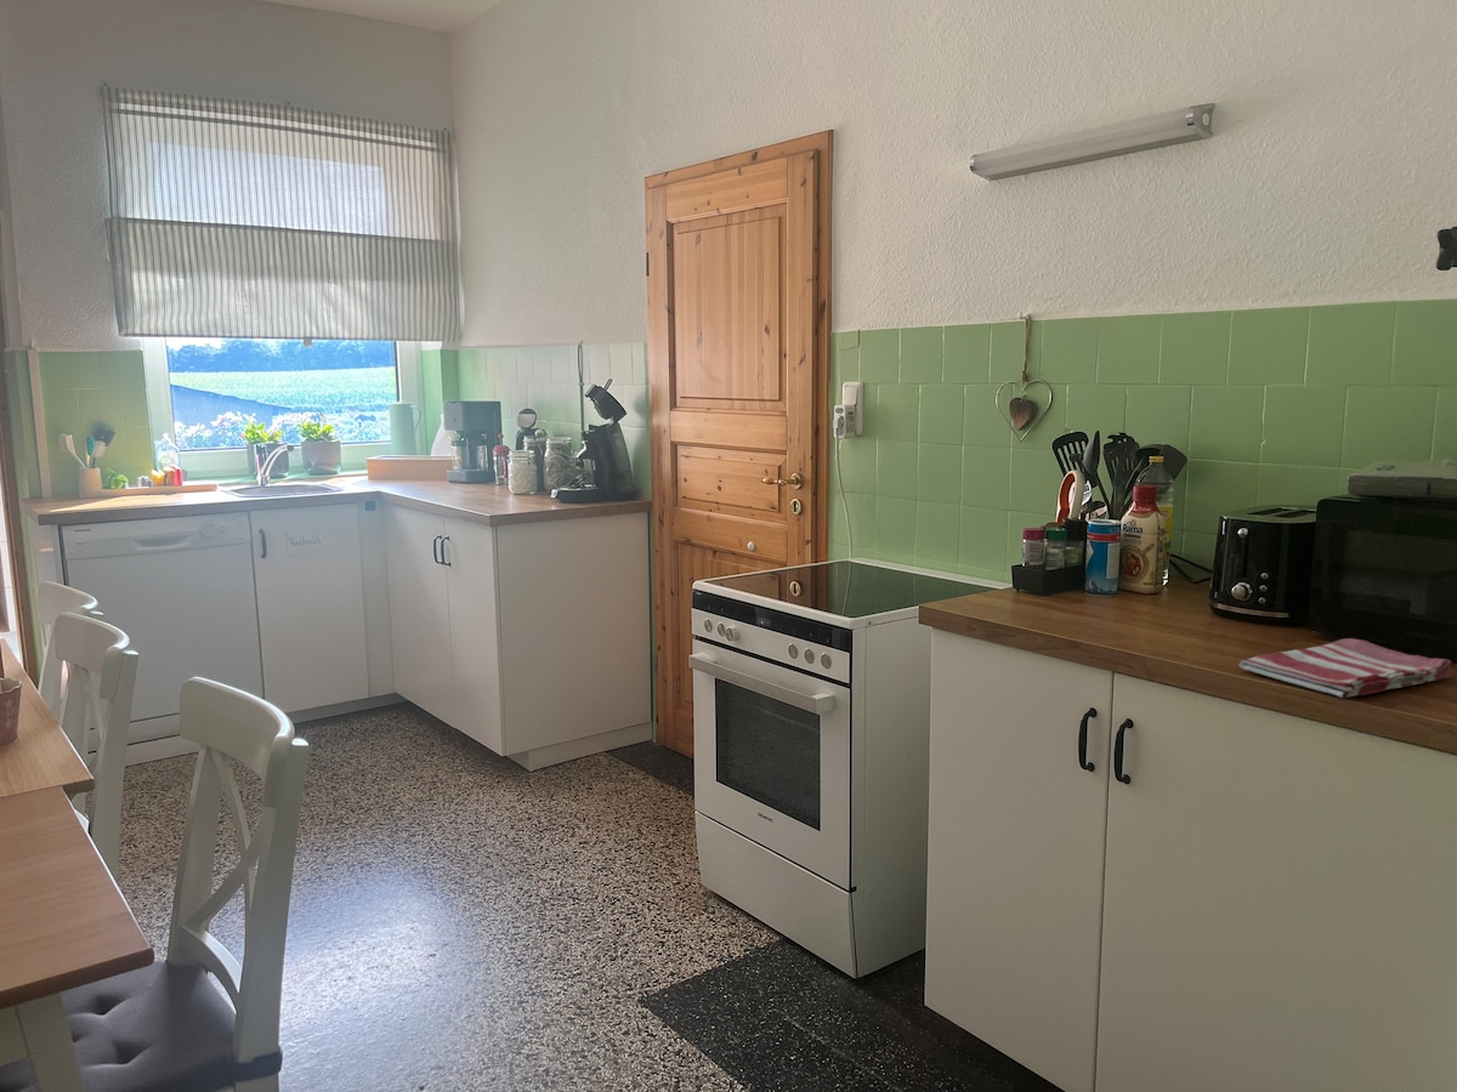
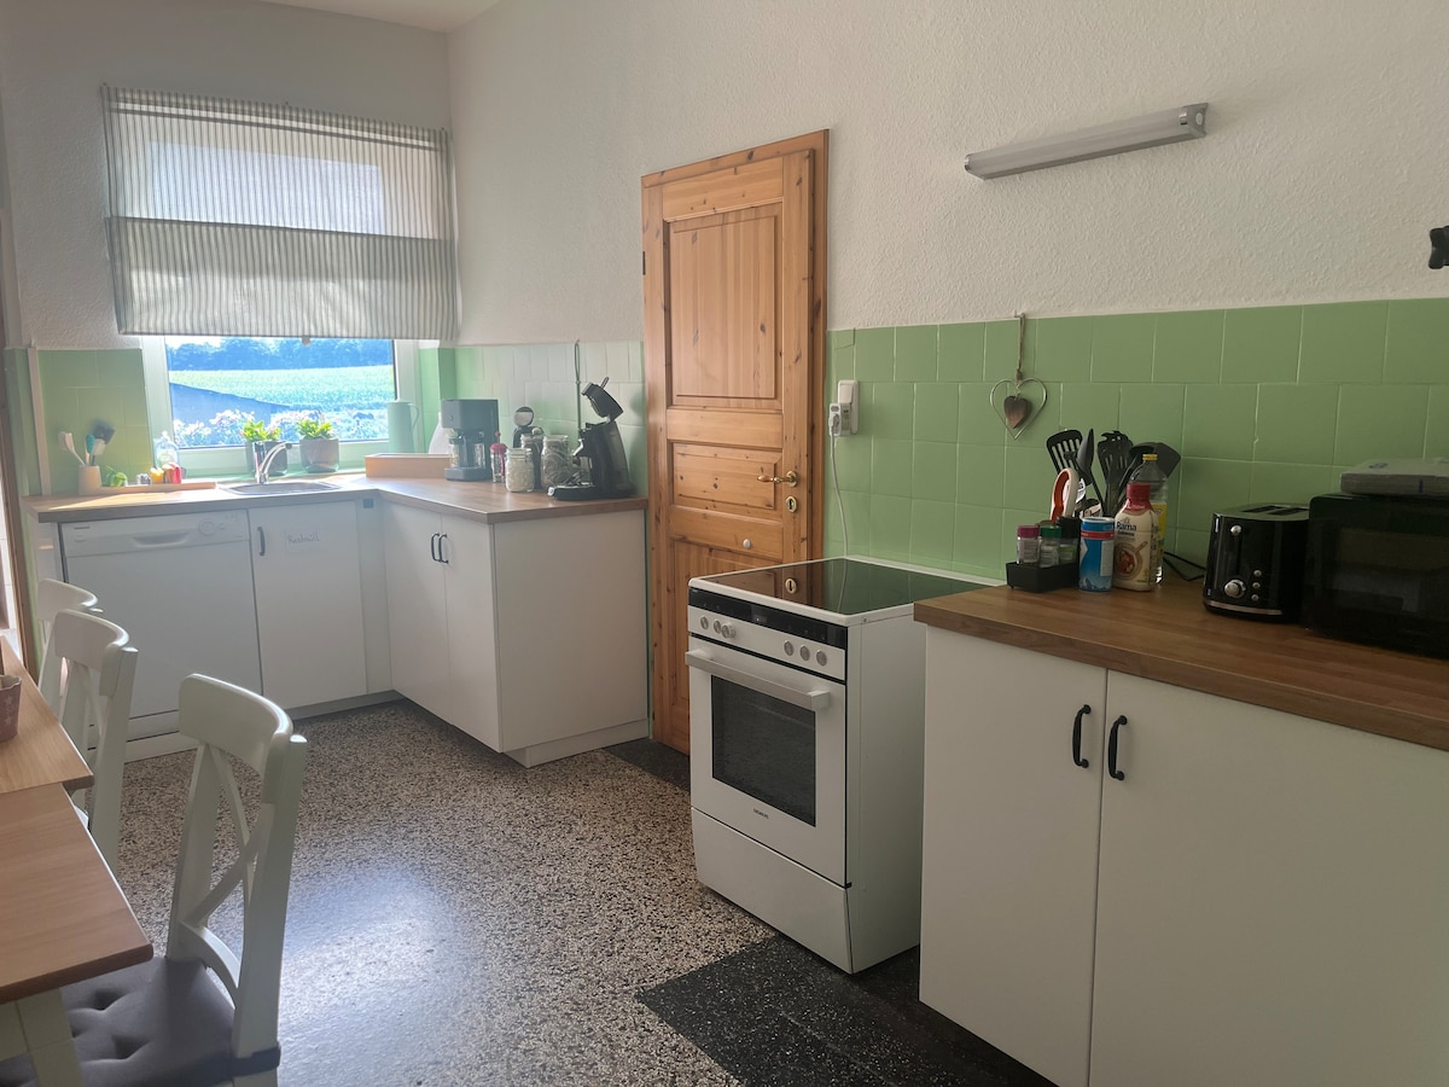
- dish towel (1344, 664)
